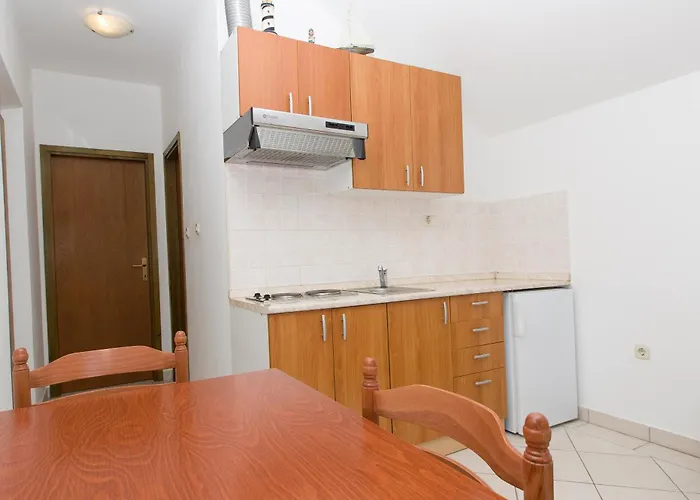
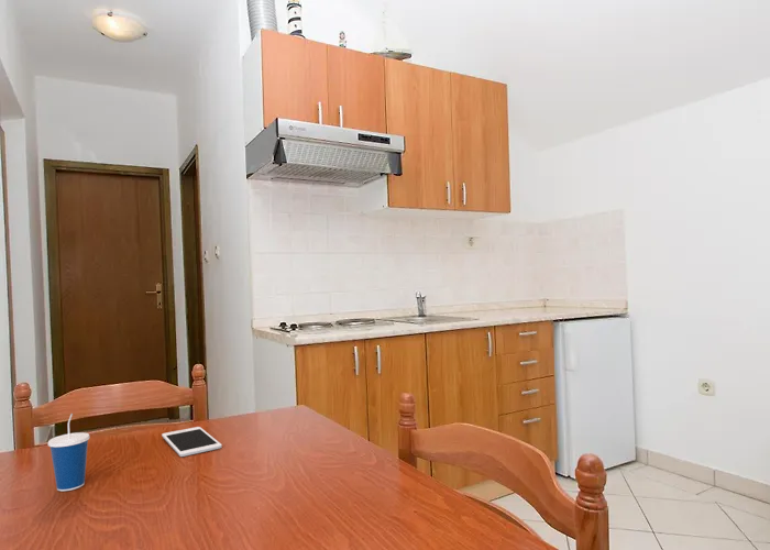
+ cup (69, 449)
+ cell phone (190, 440)
